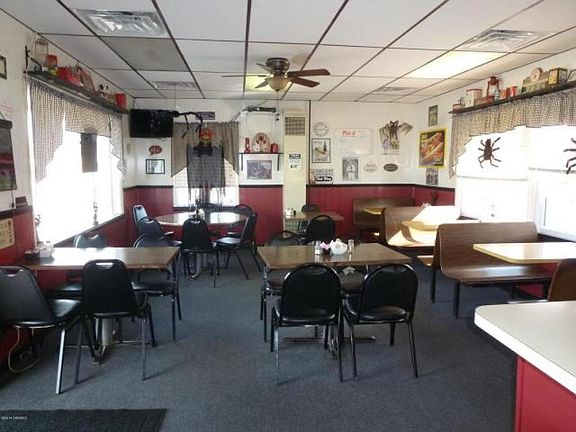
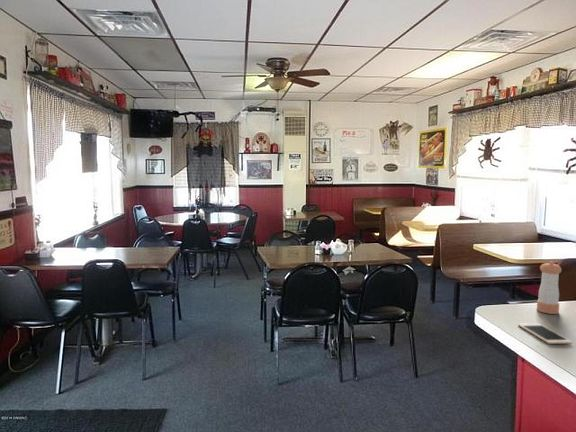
+ cell phone (543, 333)
+ pepper shaker (549, 286)
